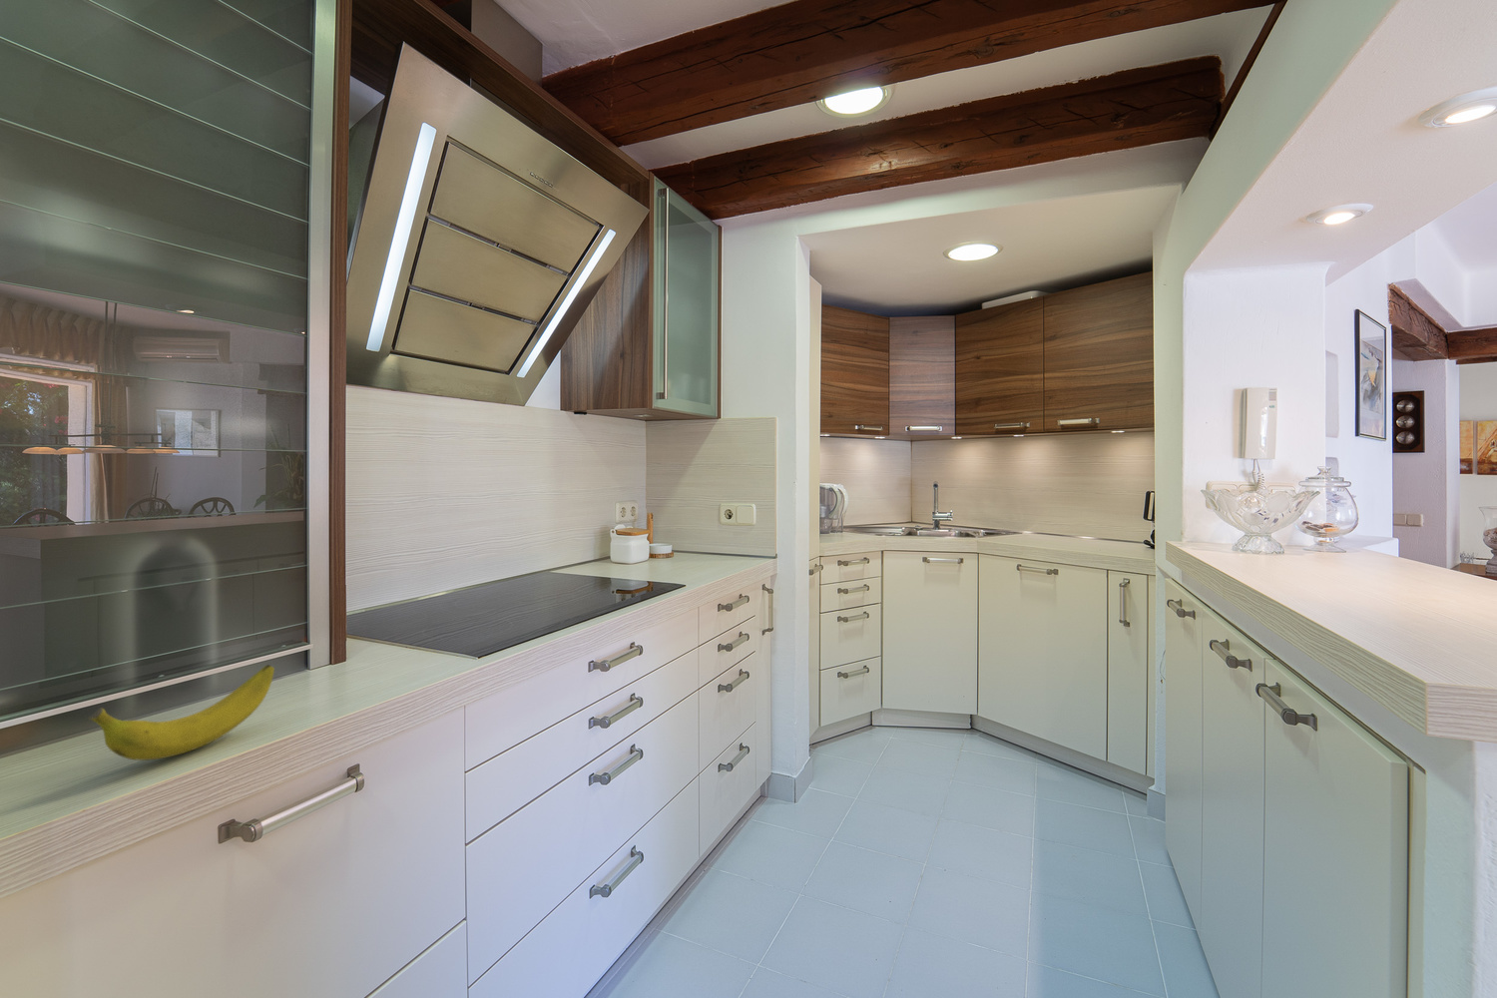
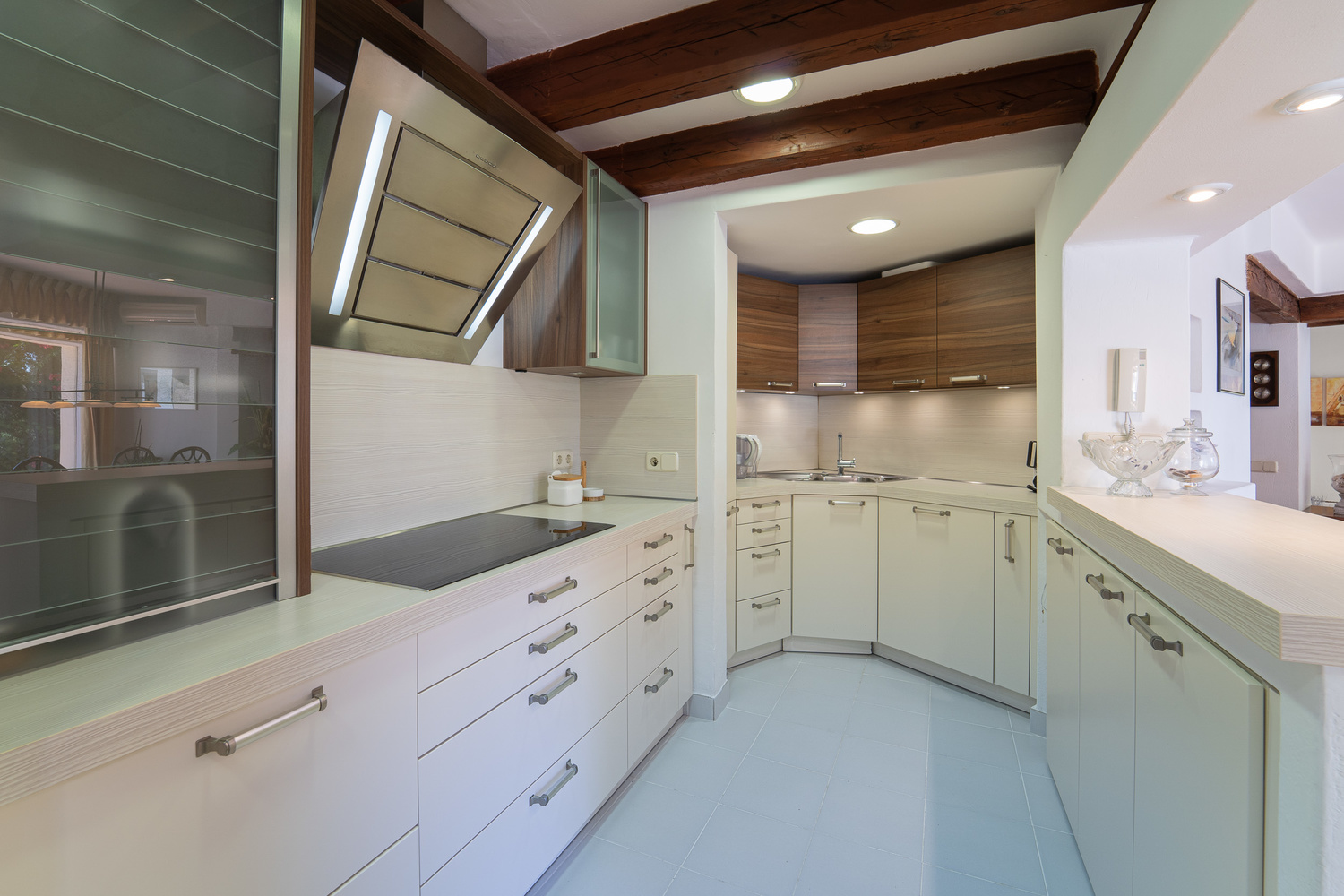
- banana (194, 715)
